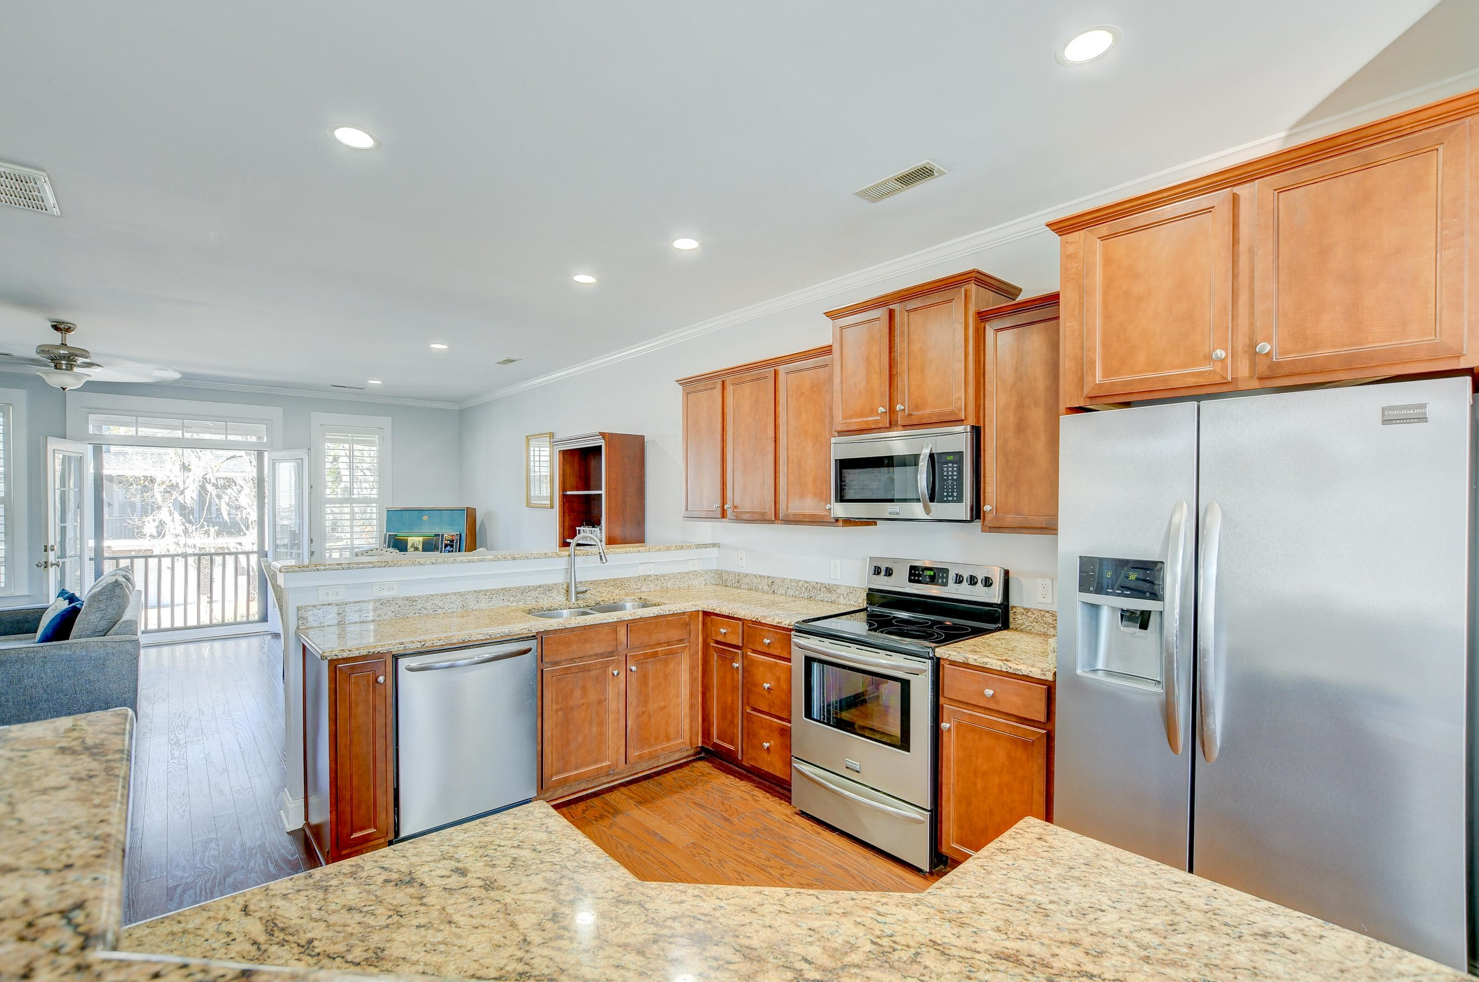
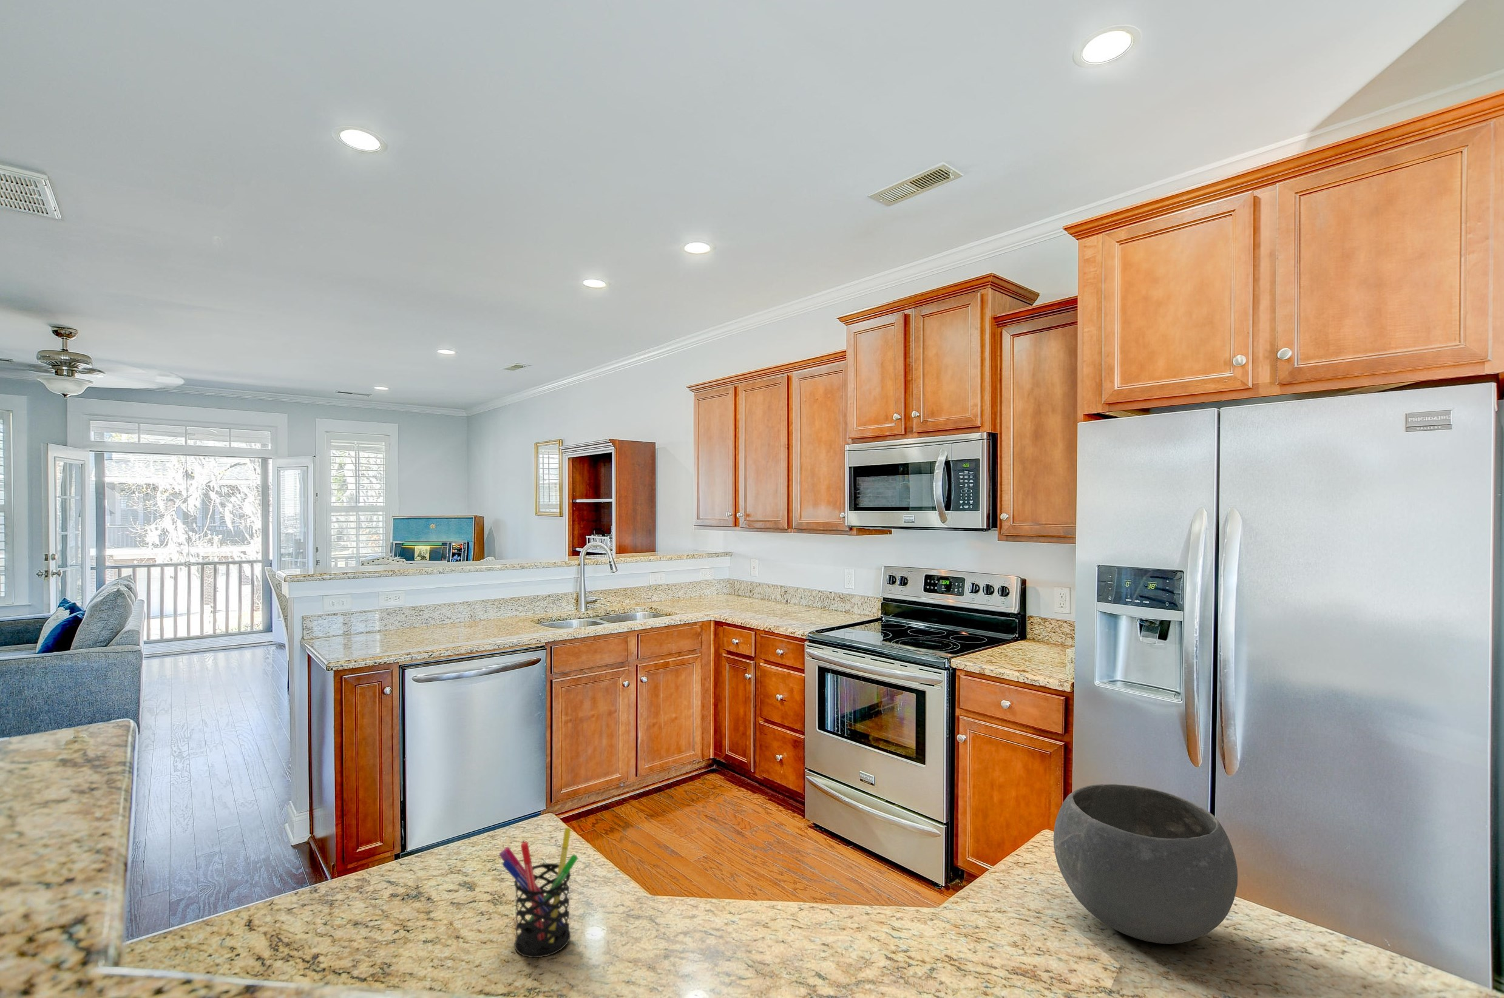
+ bowl (1141, 865)
+ pen holder (546, 890)
